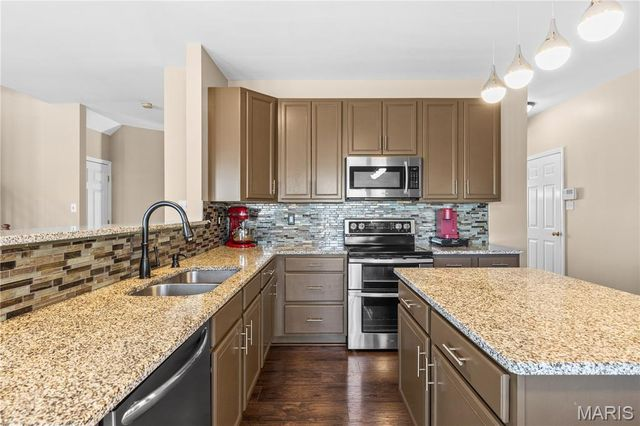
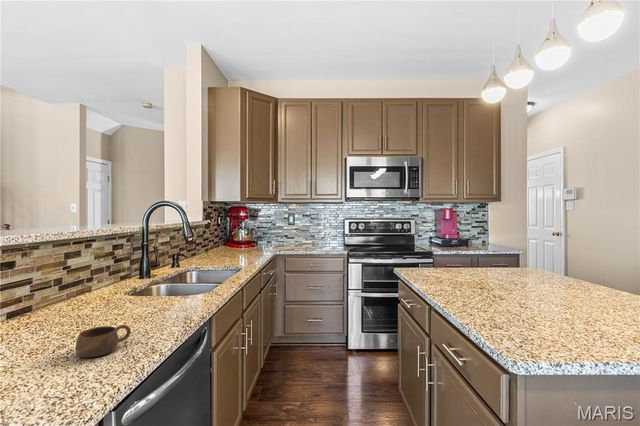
+ cup (104, 339)
